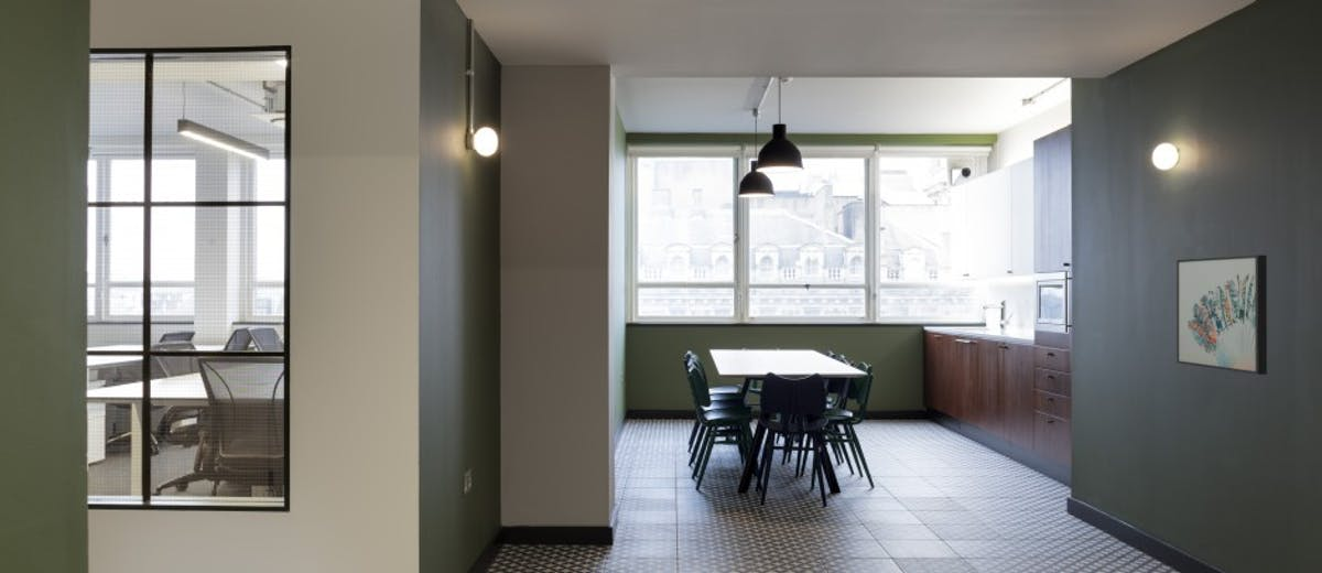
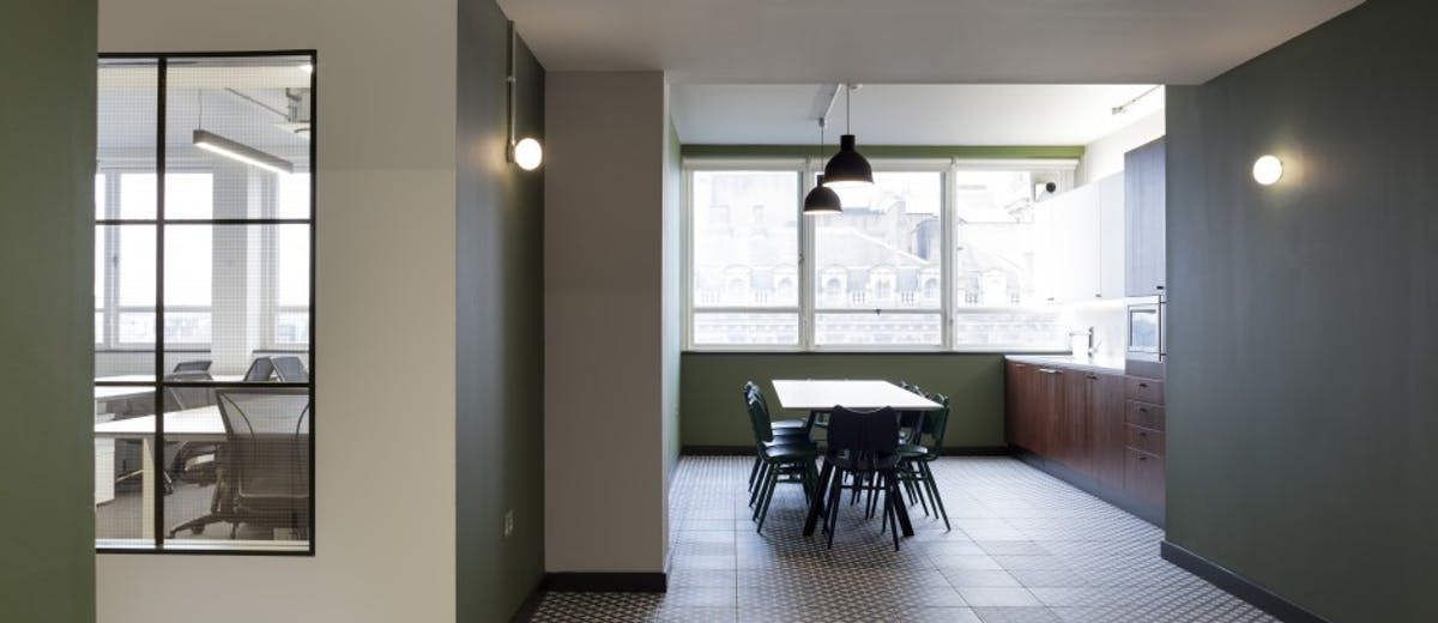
- wall art (1218, 313)
